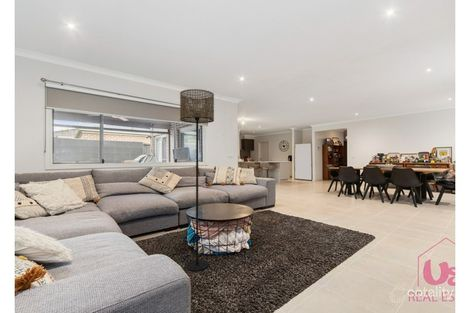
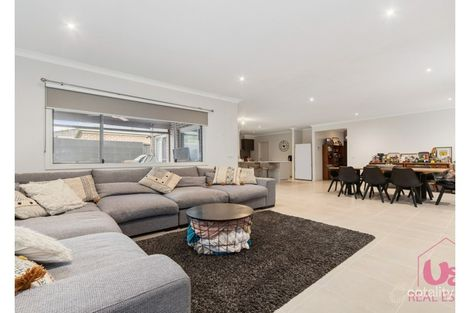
- floor lamp (197, 179)
